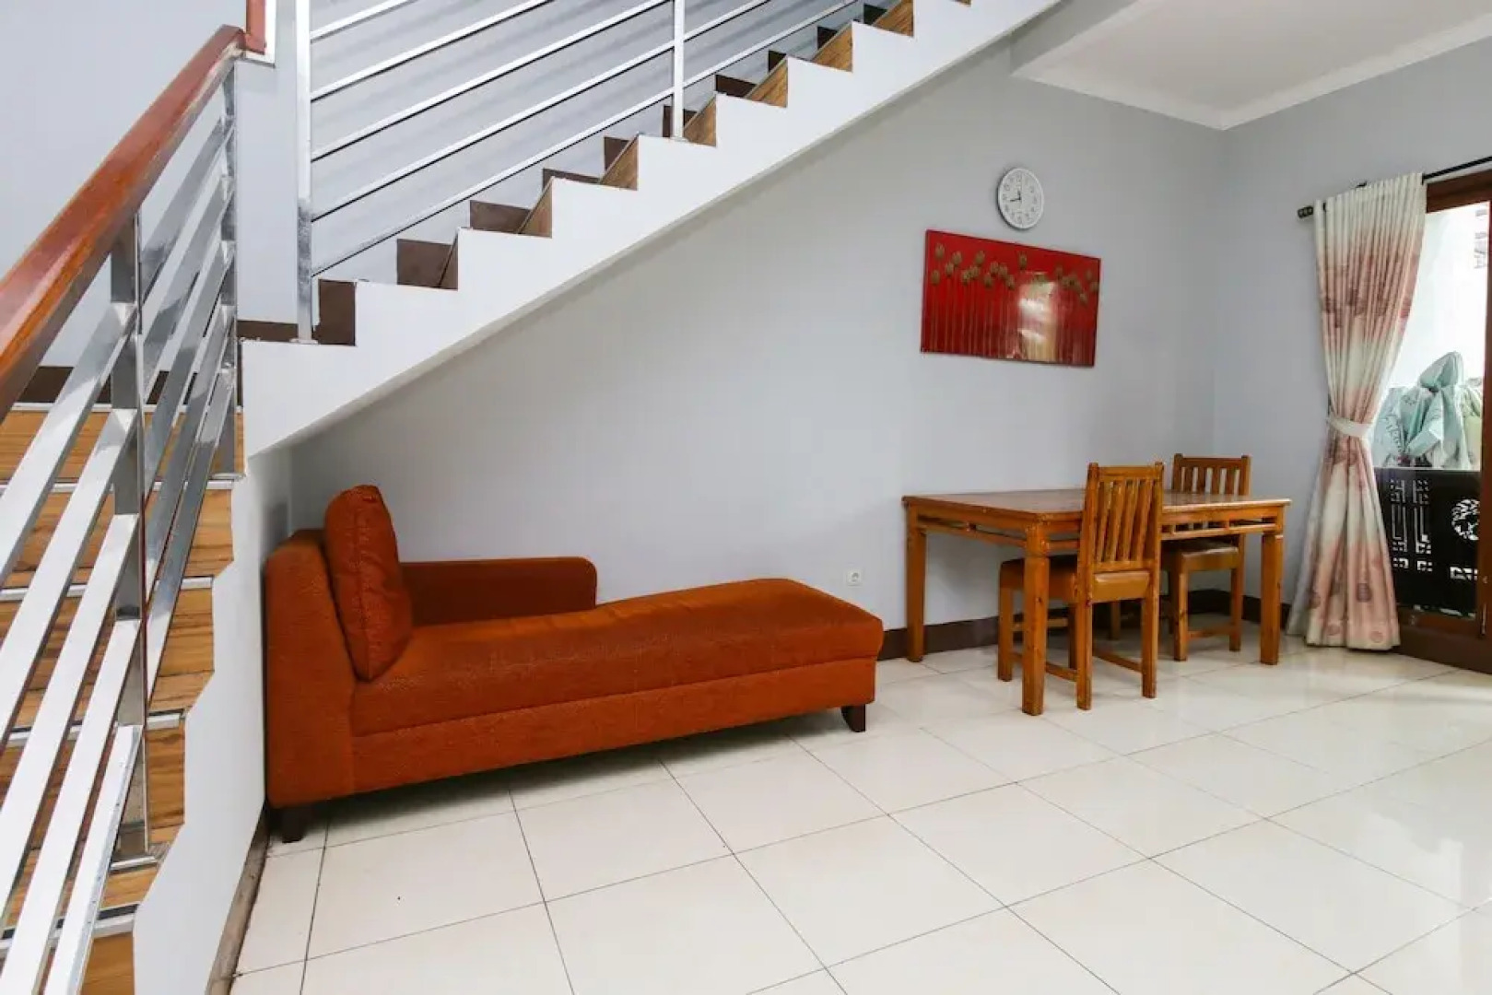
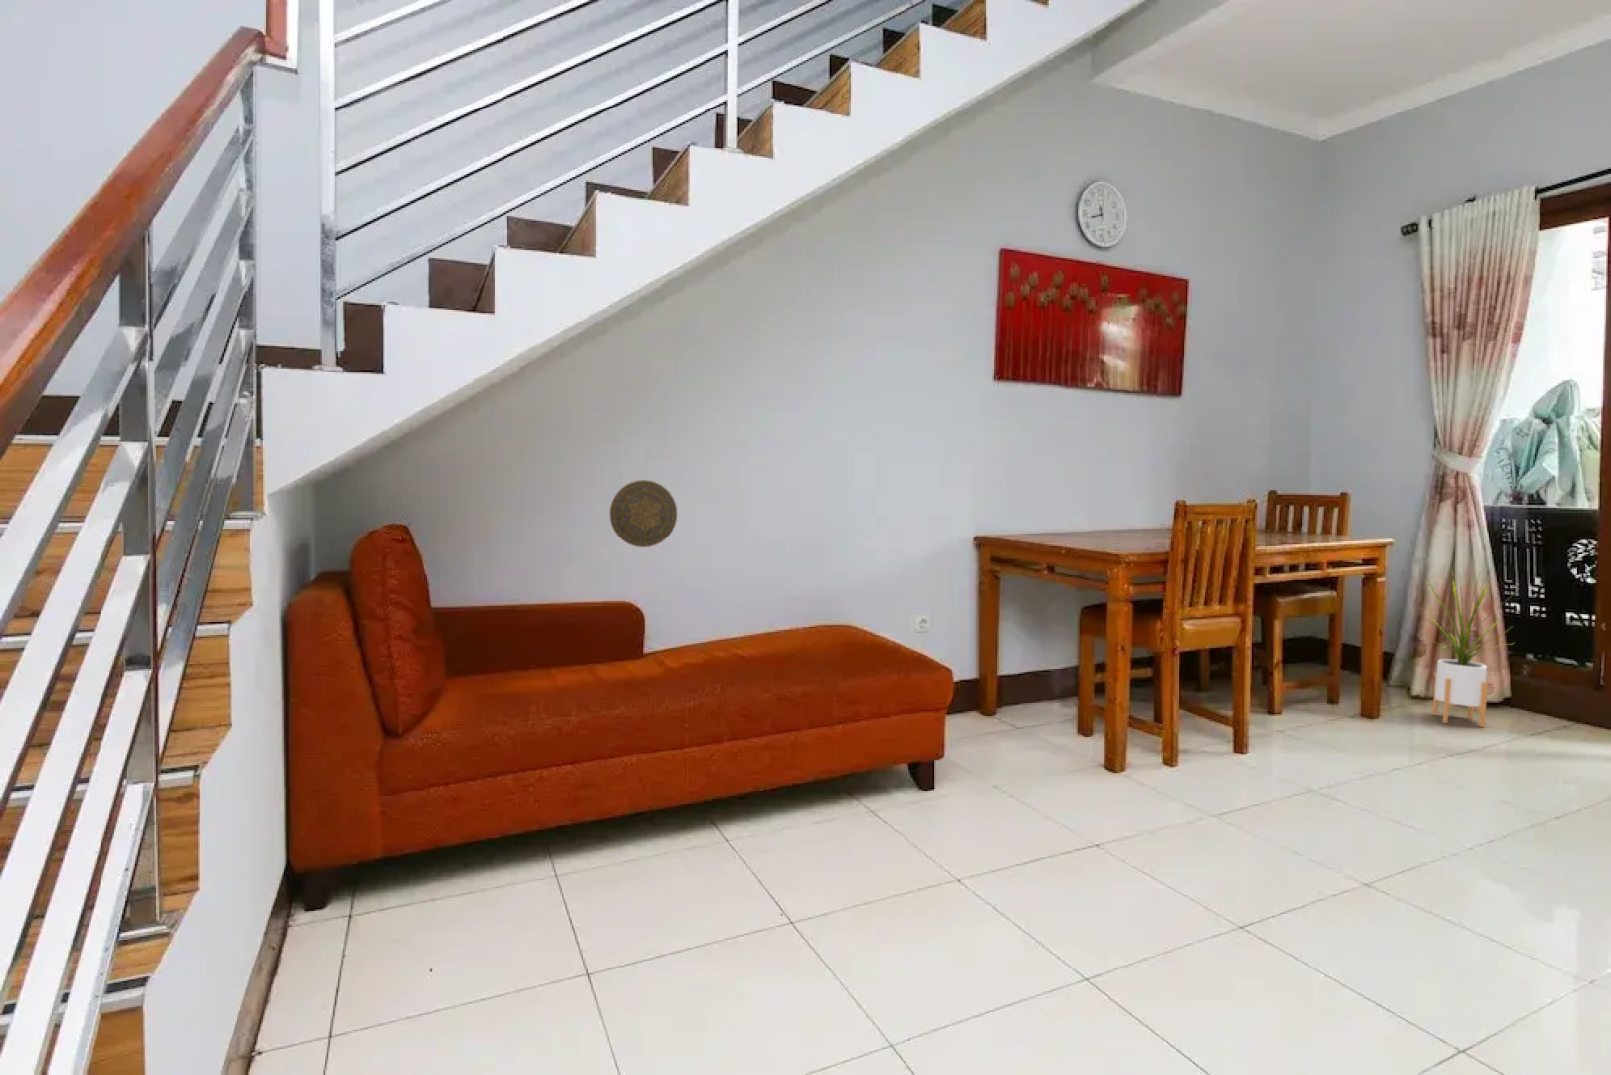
+ decorative plate (644, 514)
+ house plant (1466, 645)
